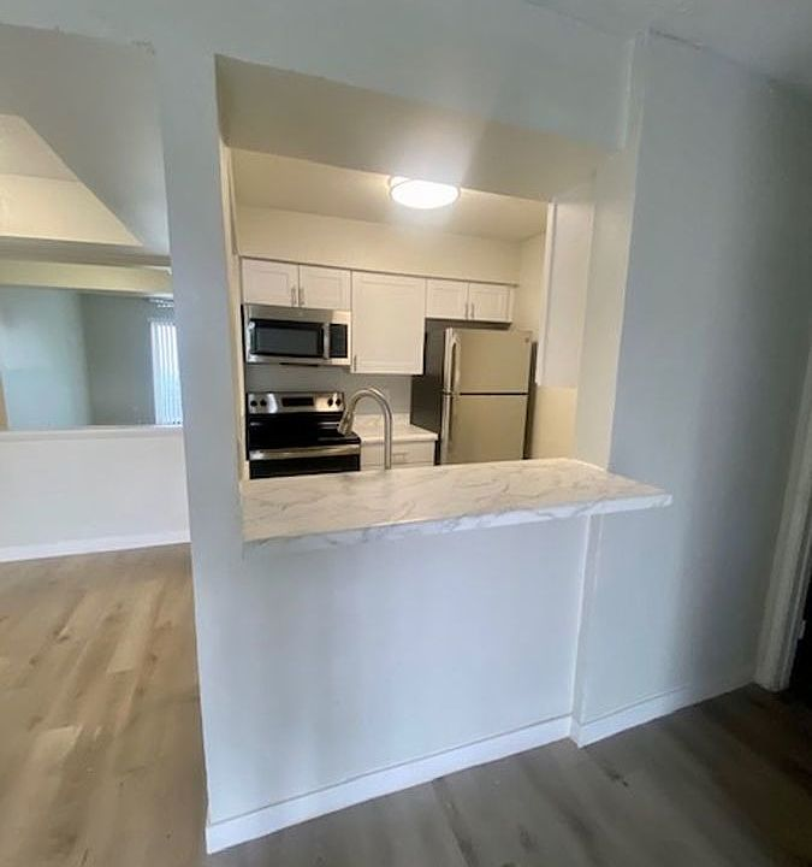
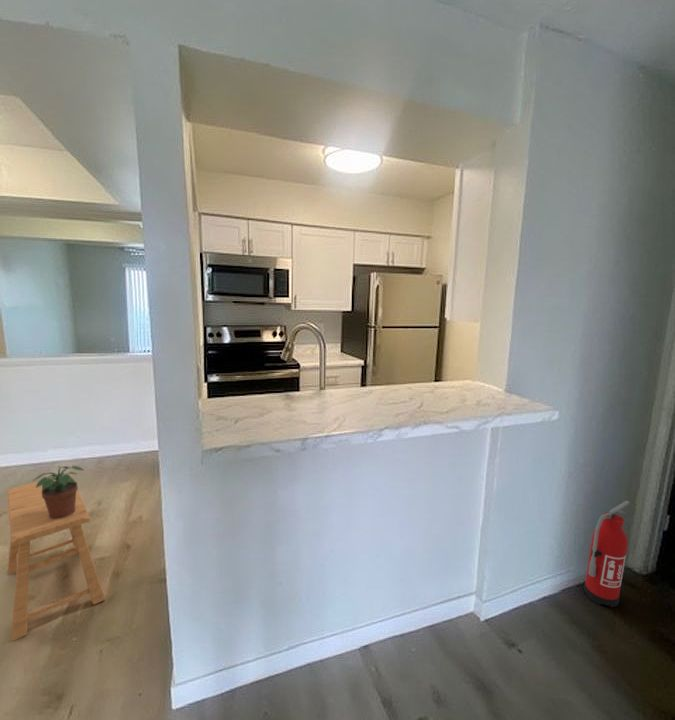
+ fire extinguisher (606, 551)
+ stool (51, 546)
+ potted plant (59, 491)
